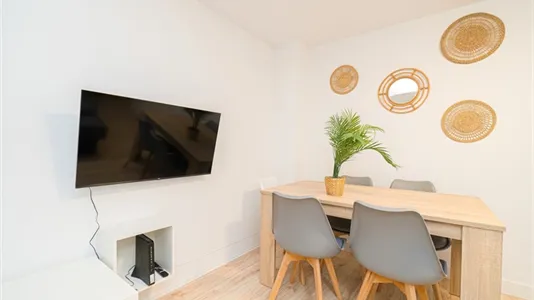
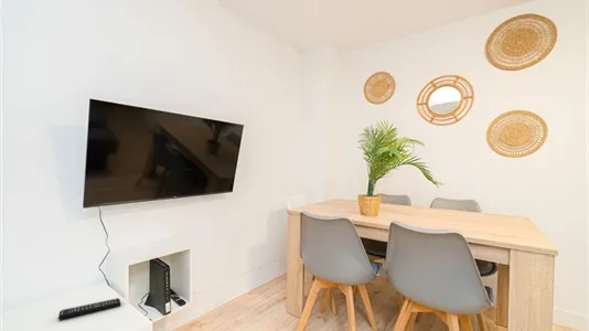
+ remote control (90, 308)
